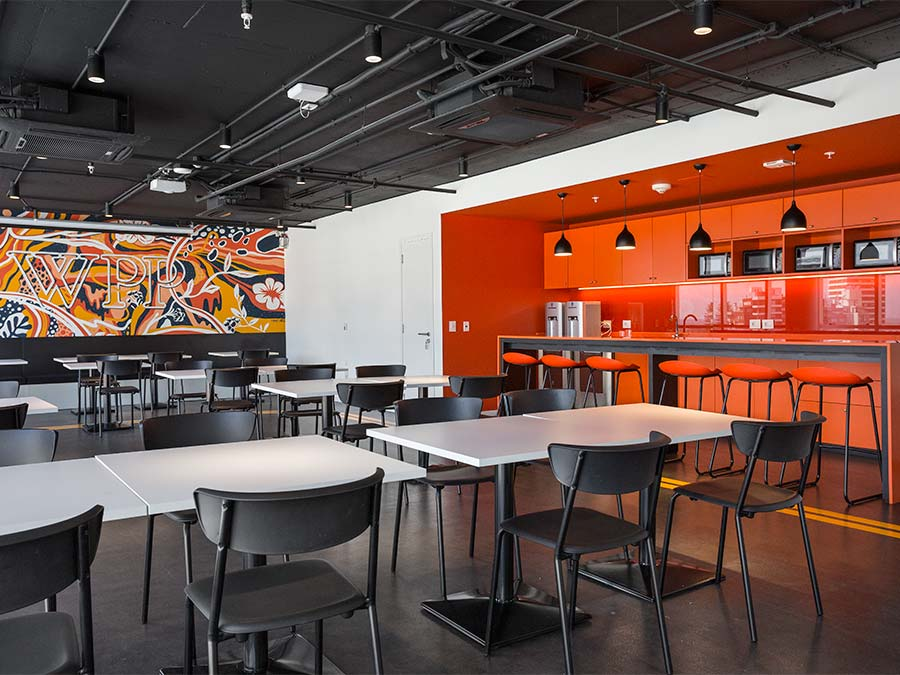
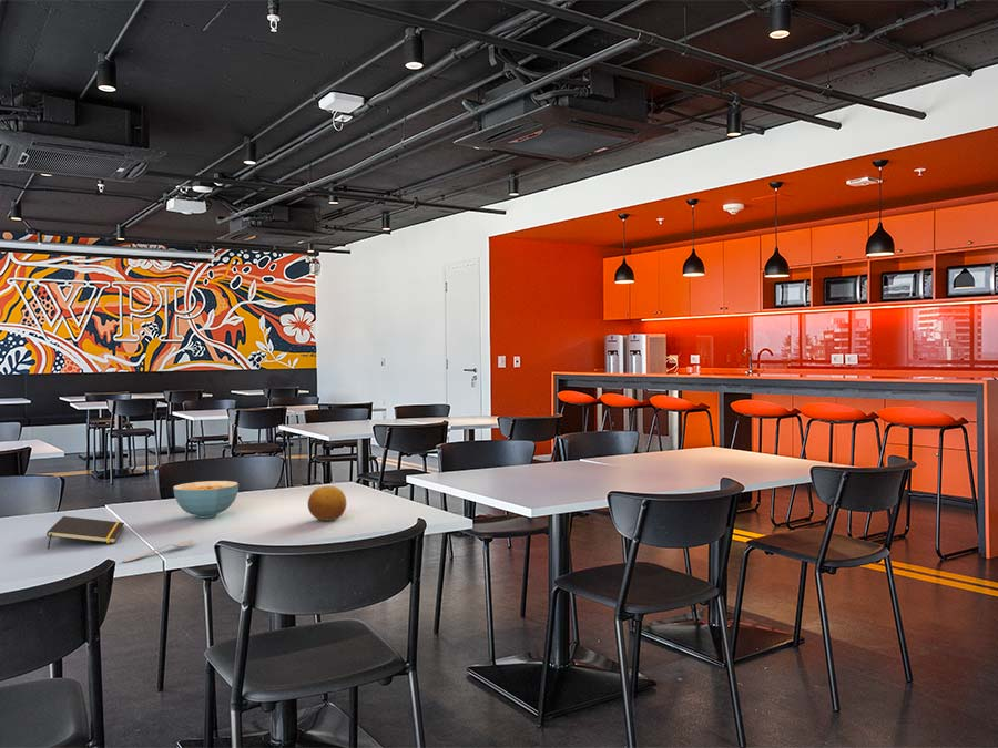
+ notepad (88, 529)
+ spoon (159, 549)
+ fruit (327, 503)
+ cereal bowl (206, 500)
